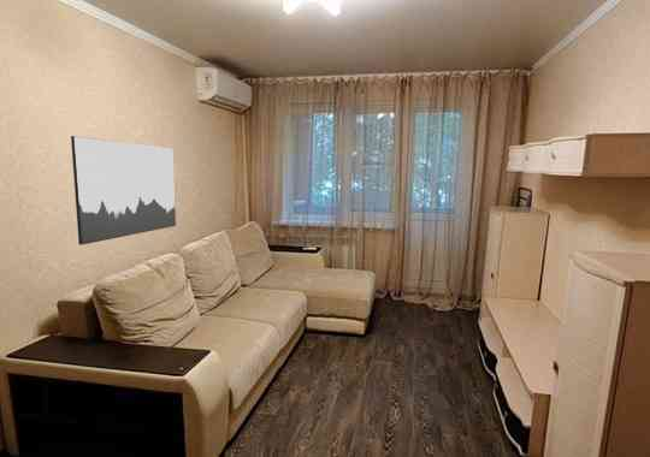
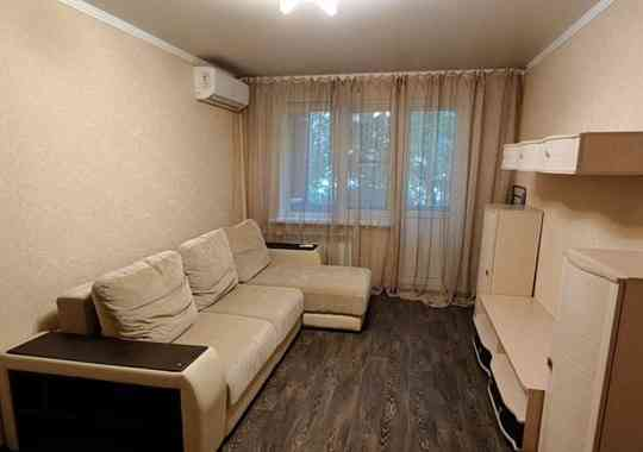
- wall art (132, 189)
